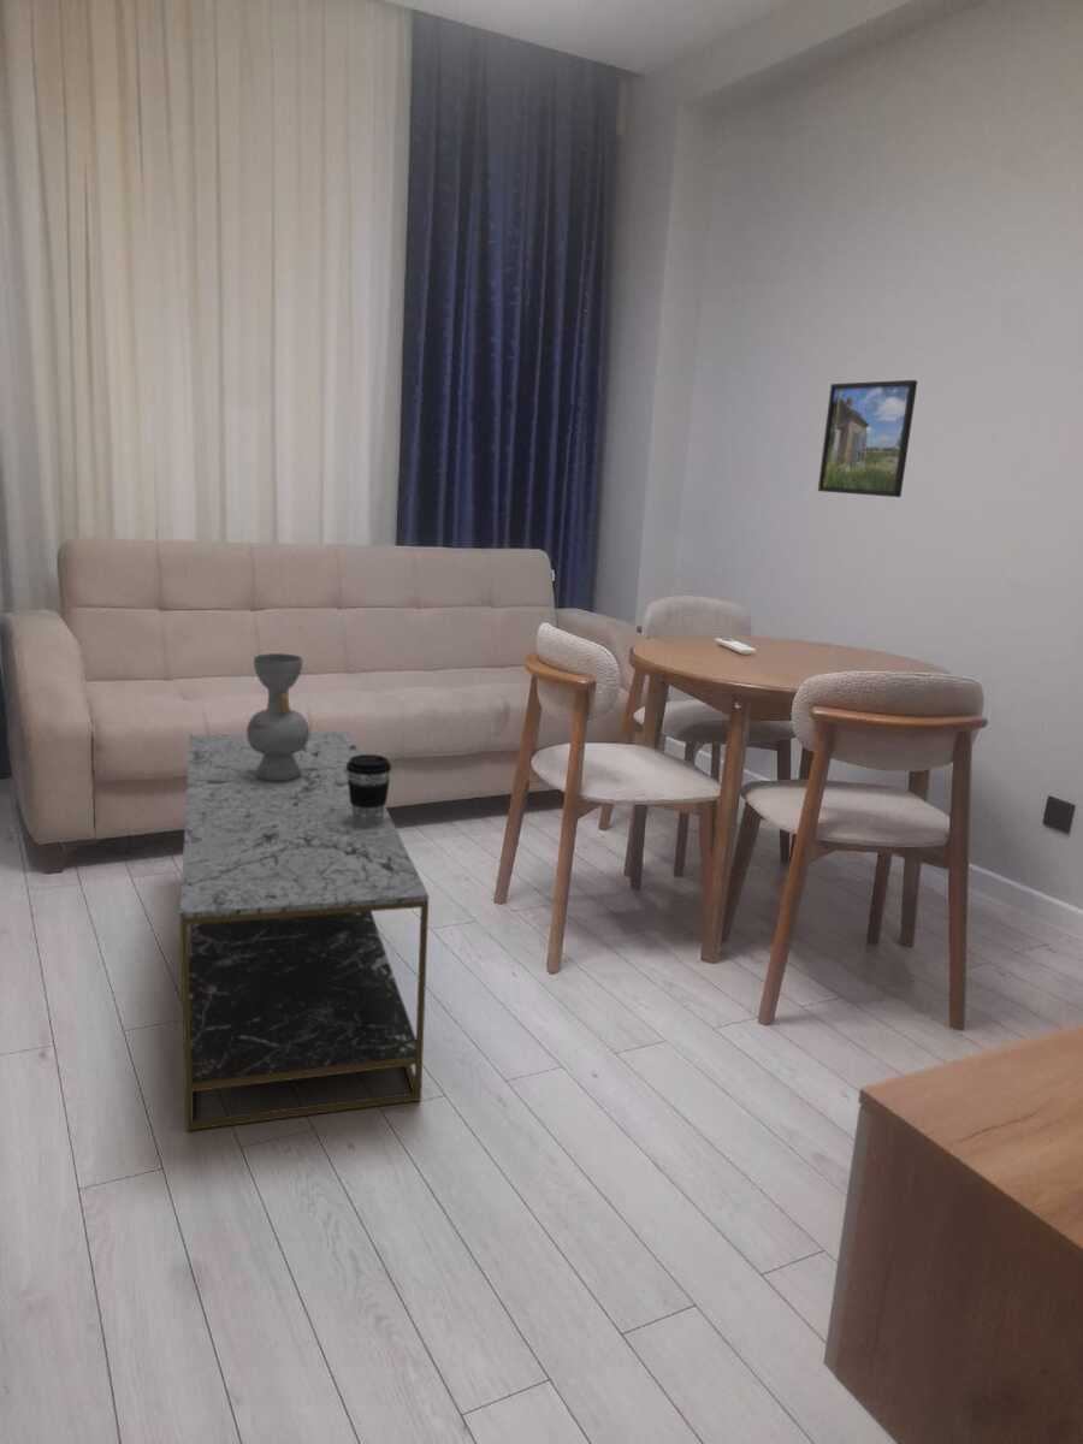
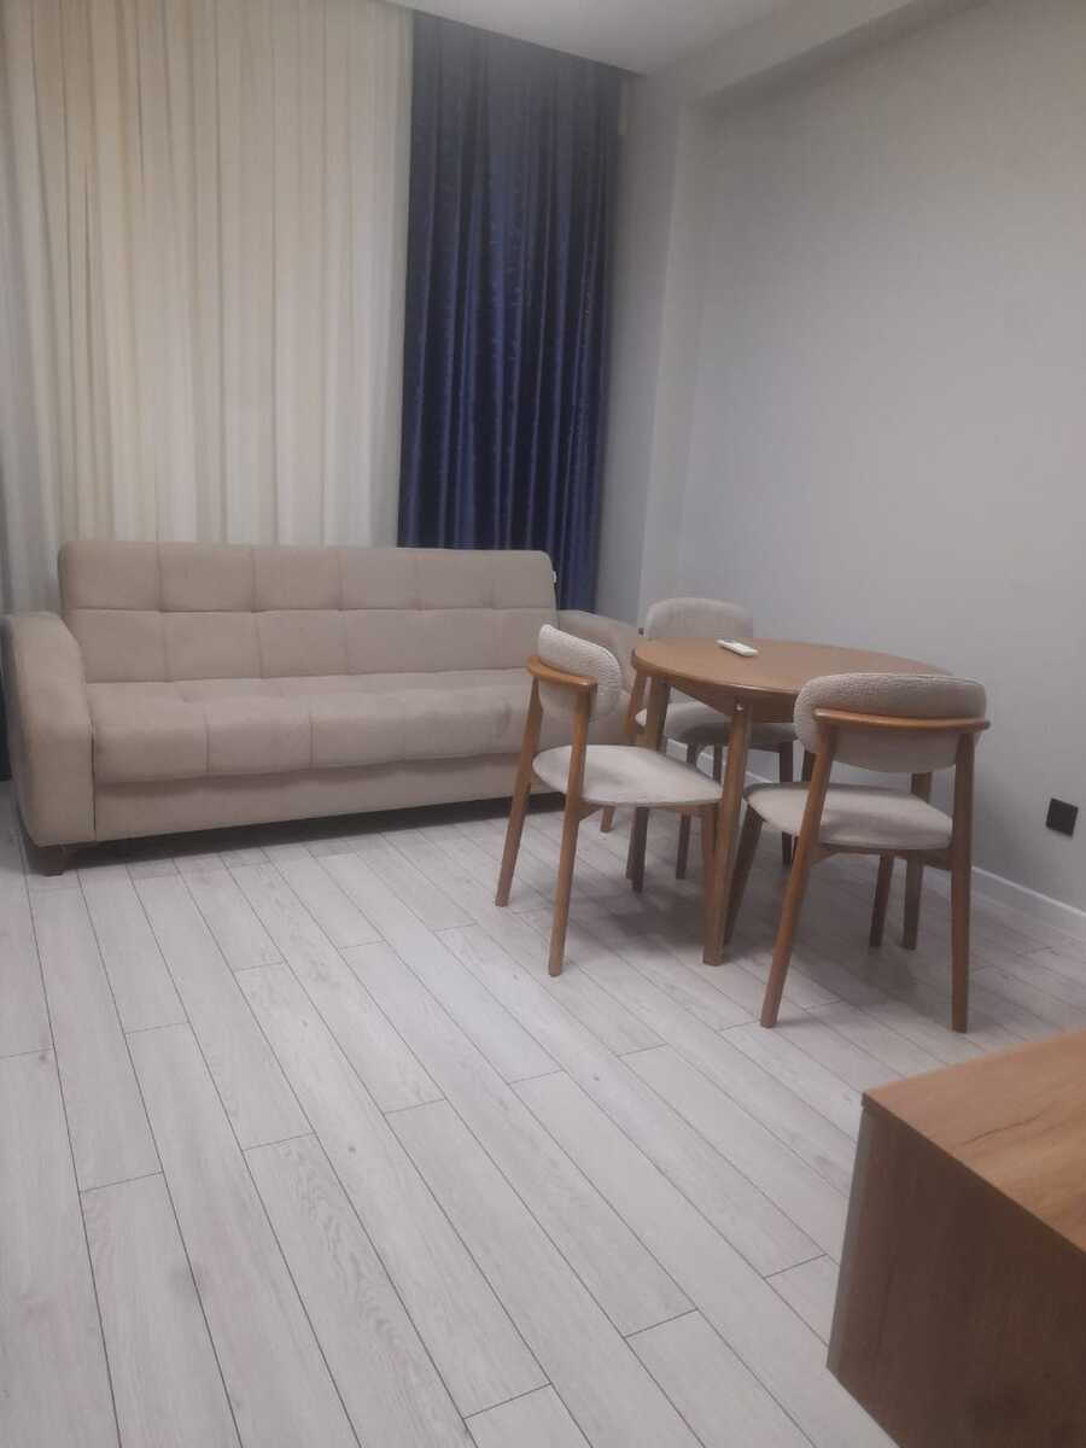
- coffee cup (368, 788)
- coffee table (285, 886)
- decorative vase (278, 716)
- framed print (864, 438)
